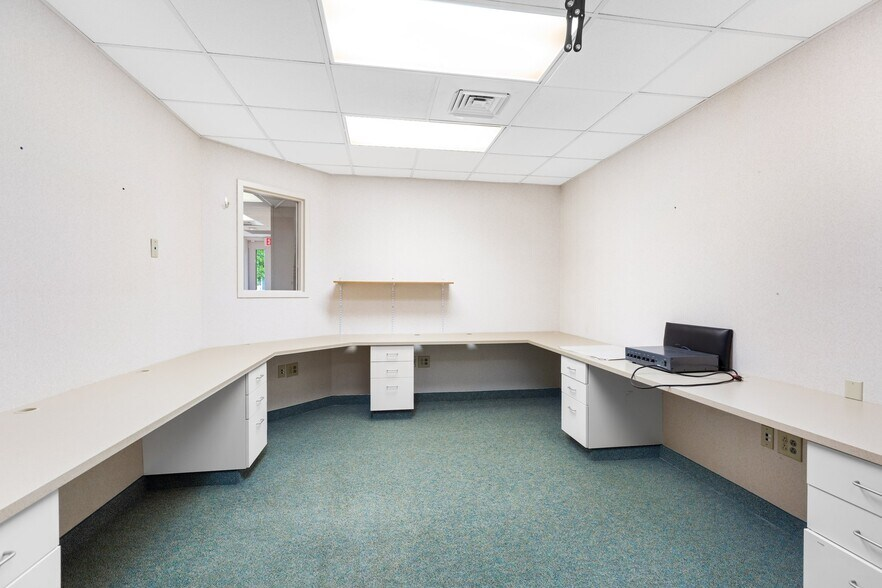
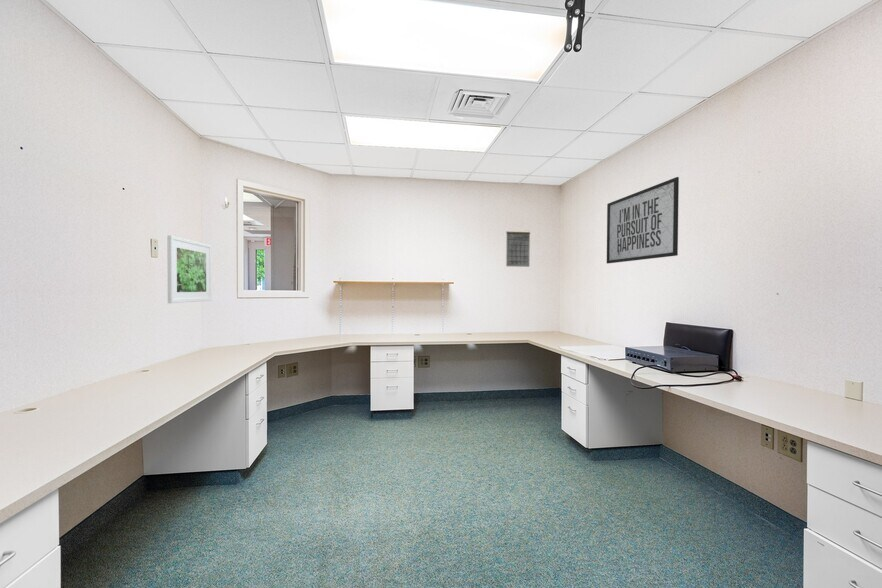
+ mirror (637, 226)
+ calendar (518, 245)
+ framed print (191, 271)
